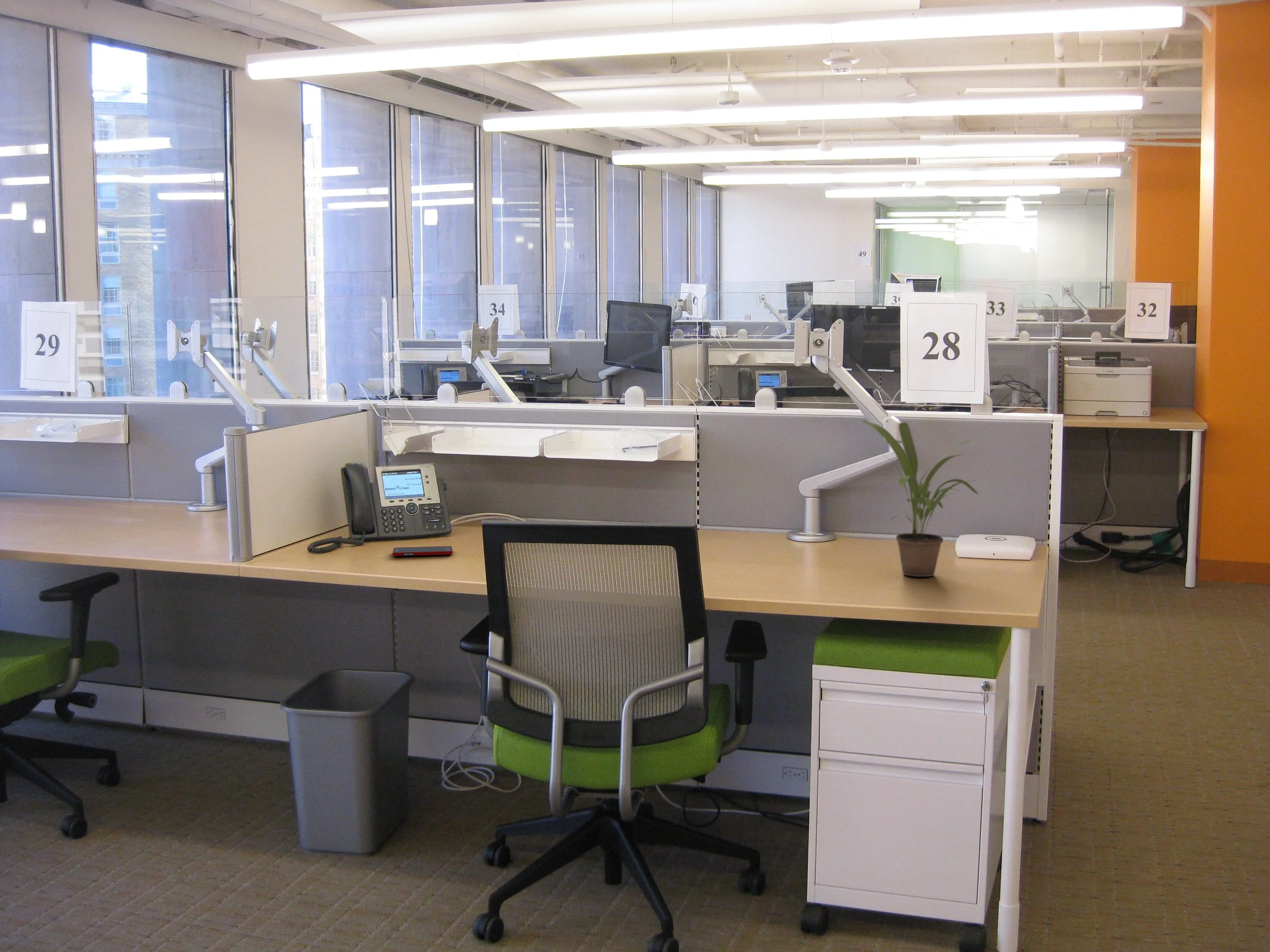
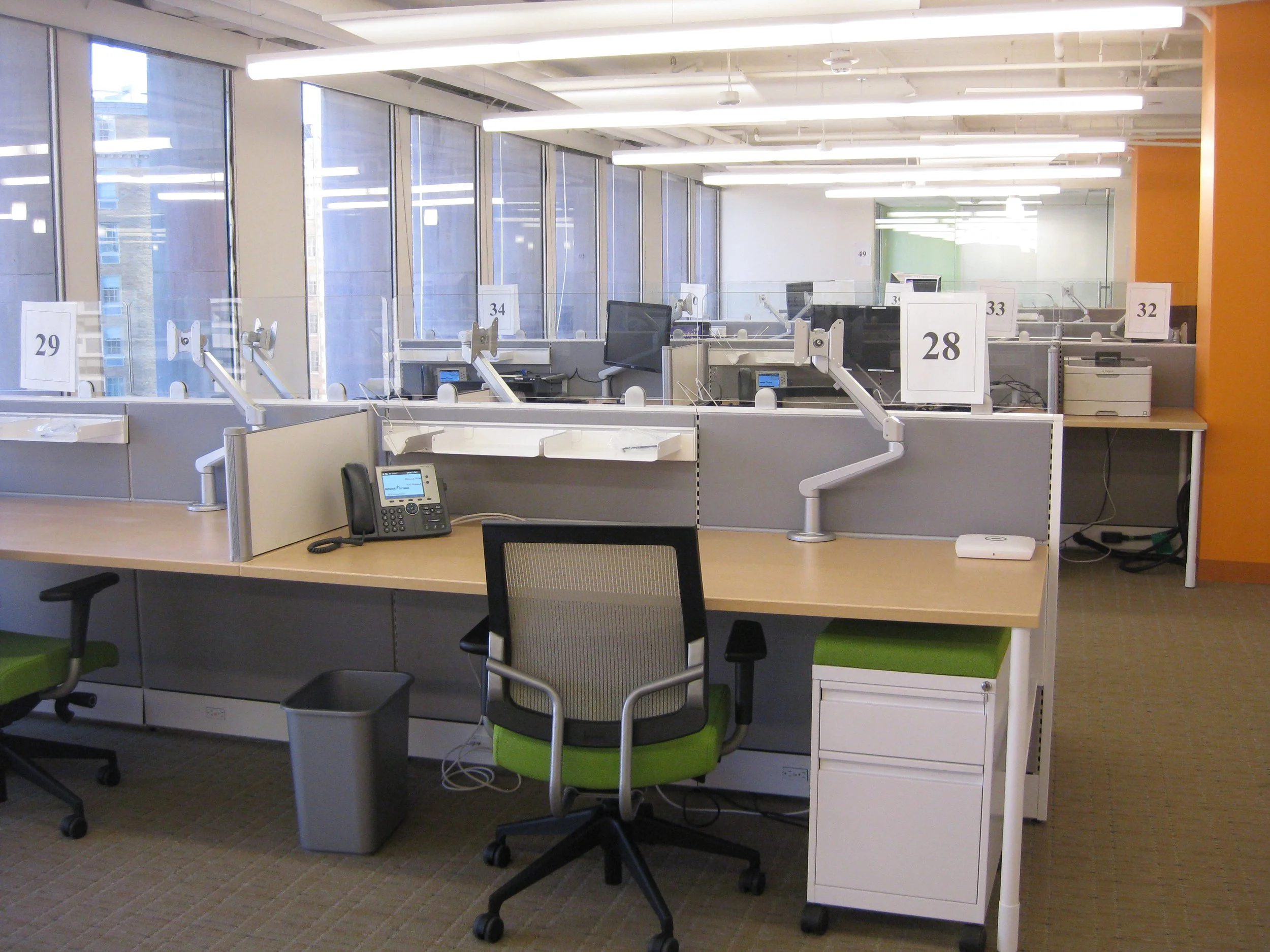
- cell phone (423, 551)
- potted plant (911, 497)
